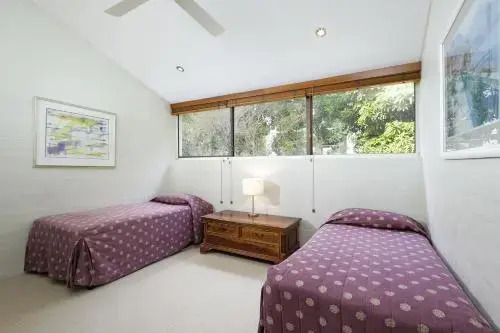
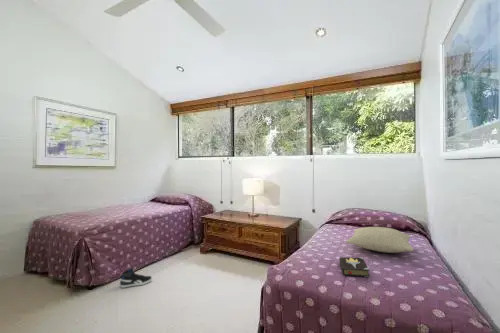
+ hardback book (353, 265)
+ pillow (379, 238)
+ sneaker (136, 276)
